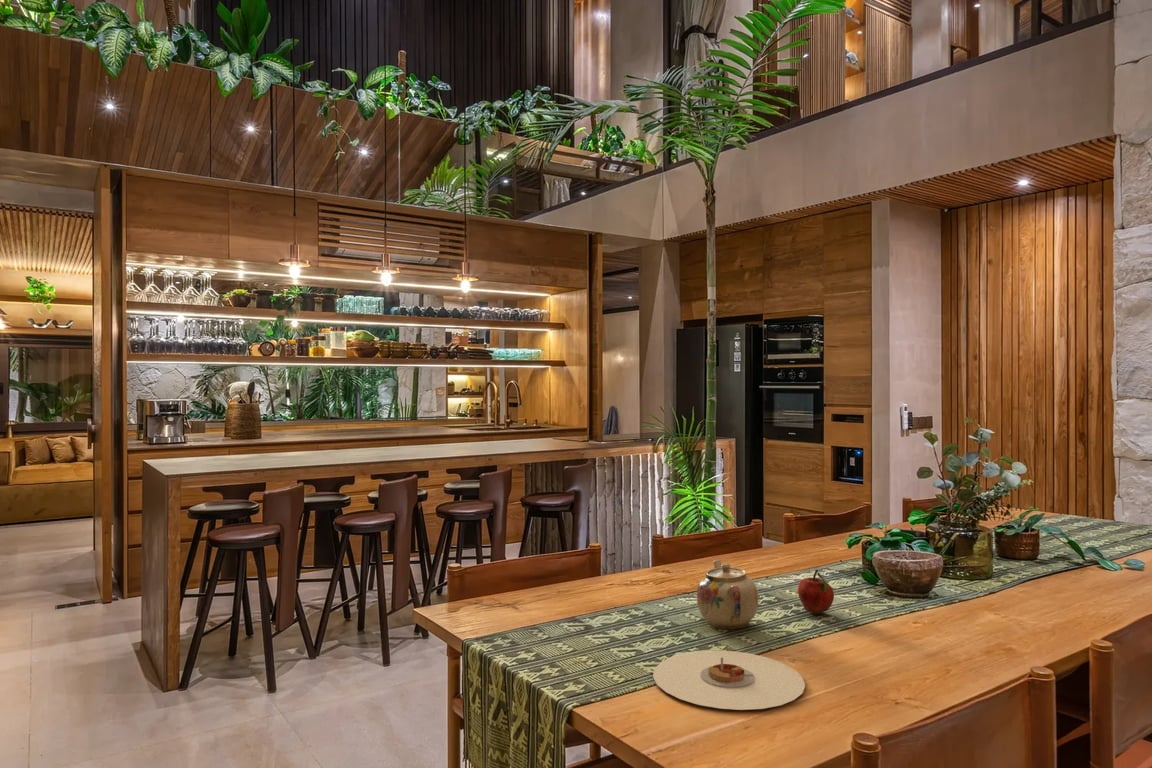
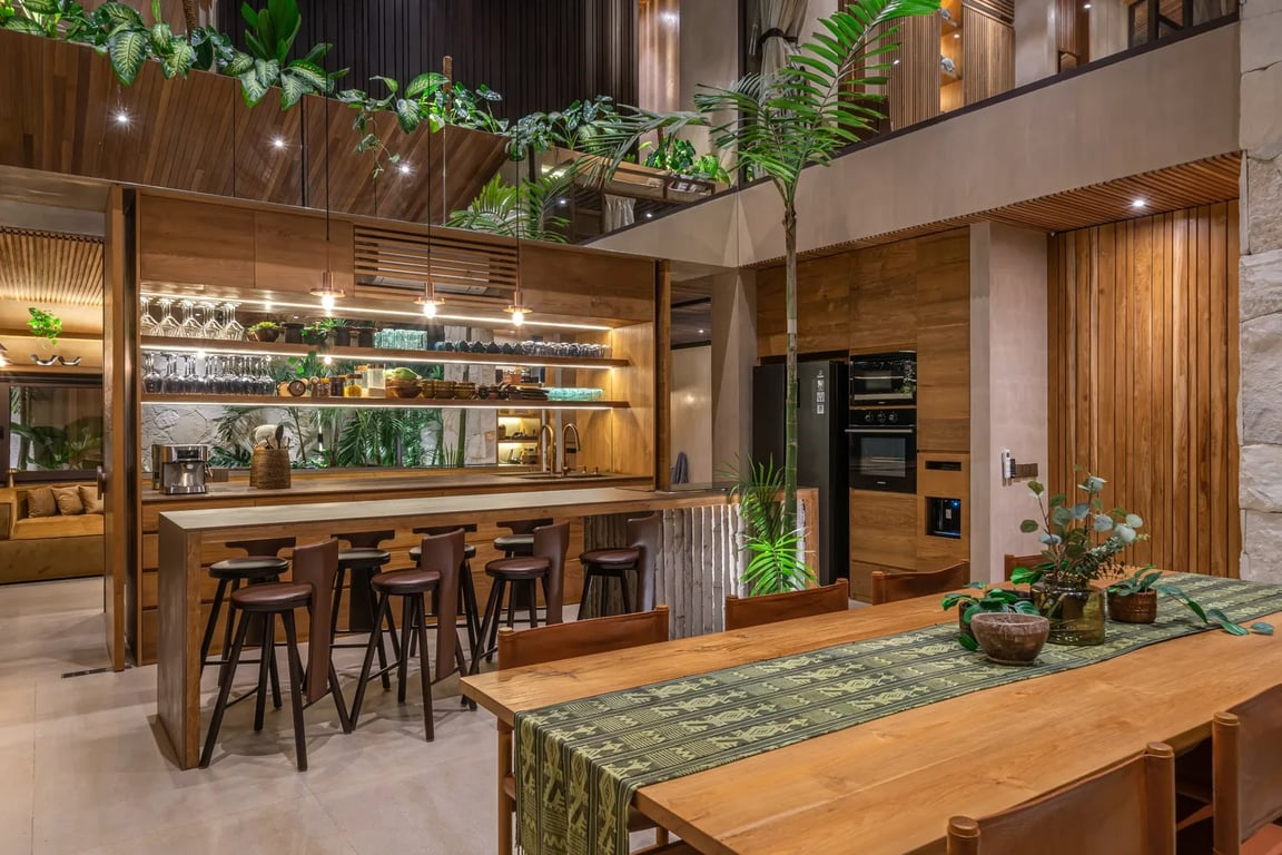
- plate (727, 670)
- fruit (816, 591)
- teapot (725, 592)
